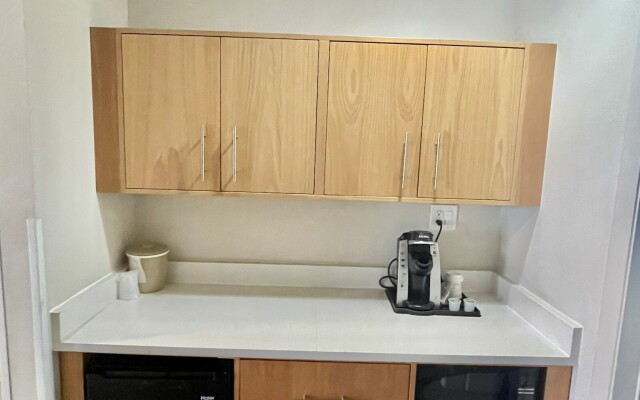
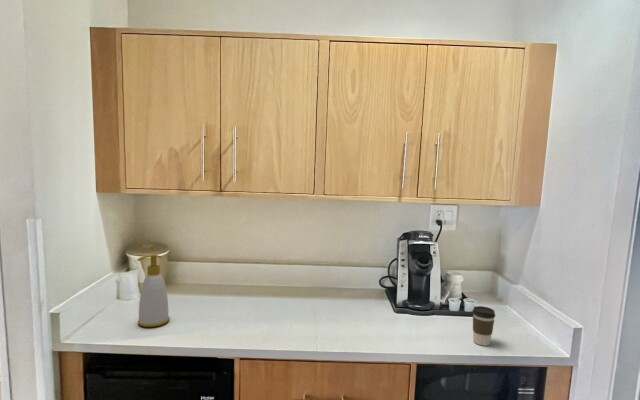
+ soap bottle (153, 288)
+ coffee cup (482, 325)
